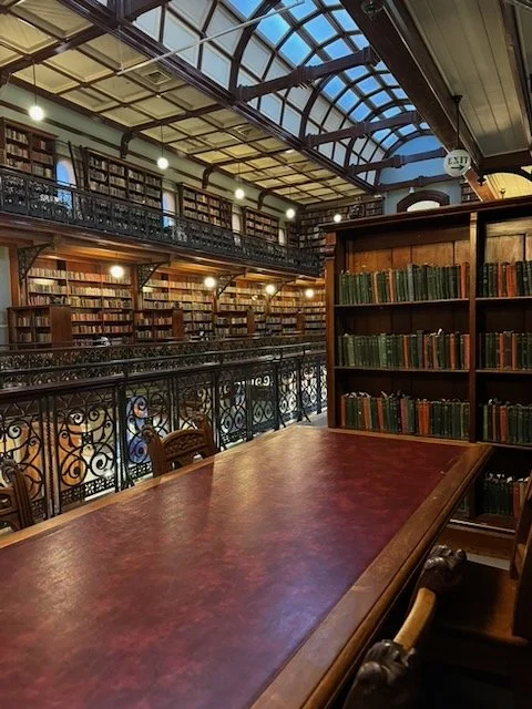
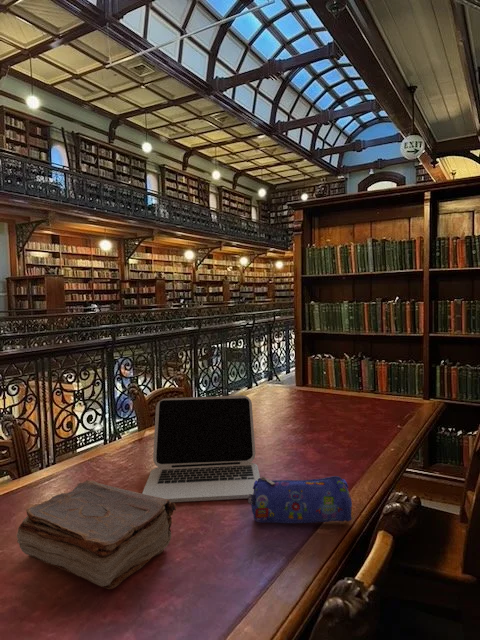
+ laptop (203, 441)
+ pencil case (299, 498)
+ book (96, 527)
